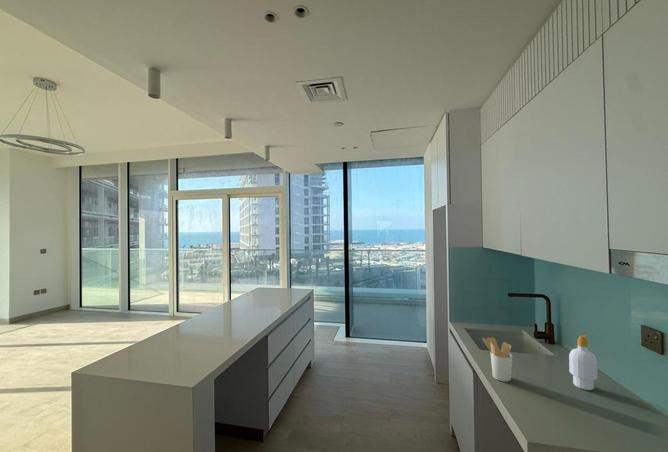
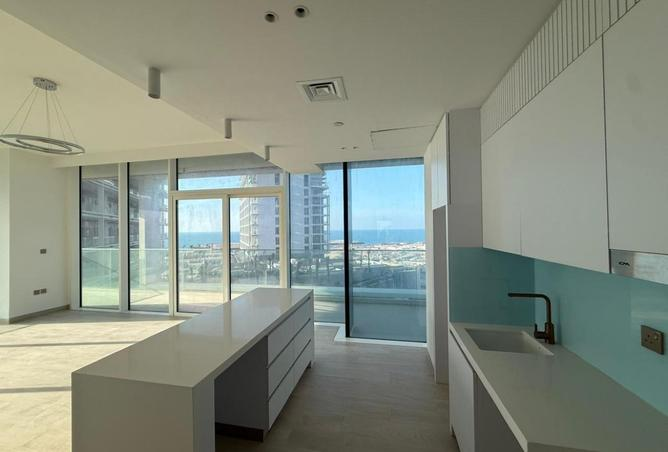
- soap bottle (582, 361)
- utensil holder (497, 357)
